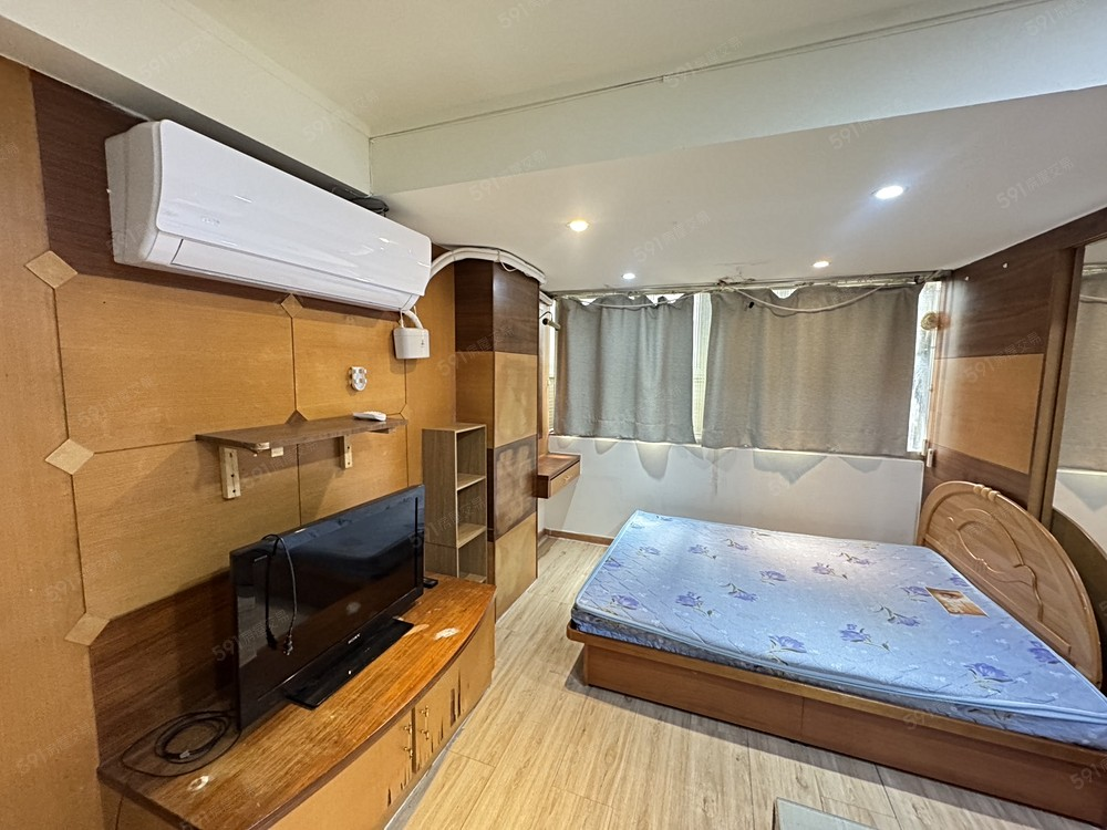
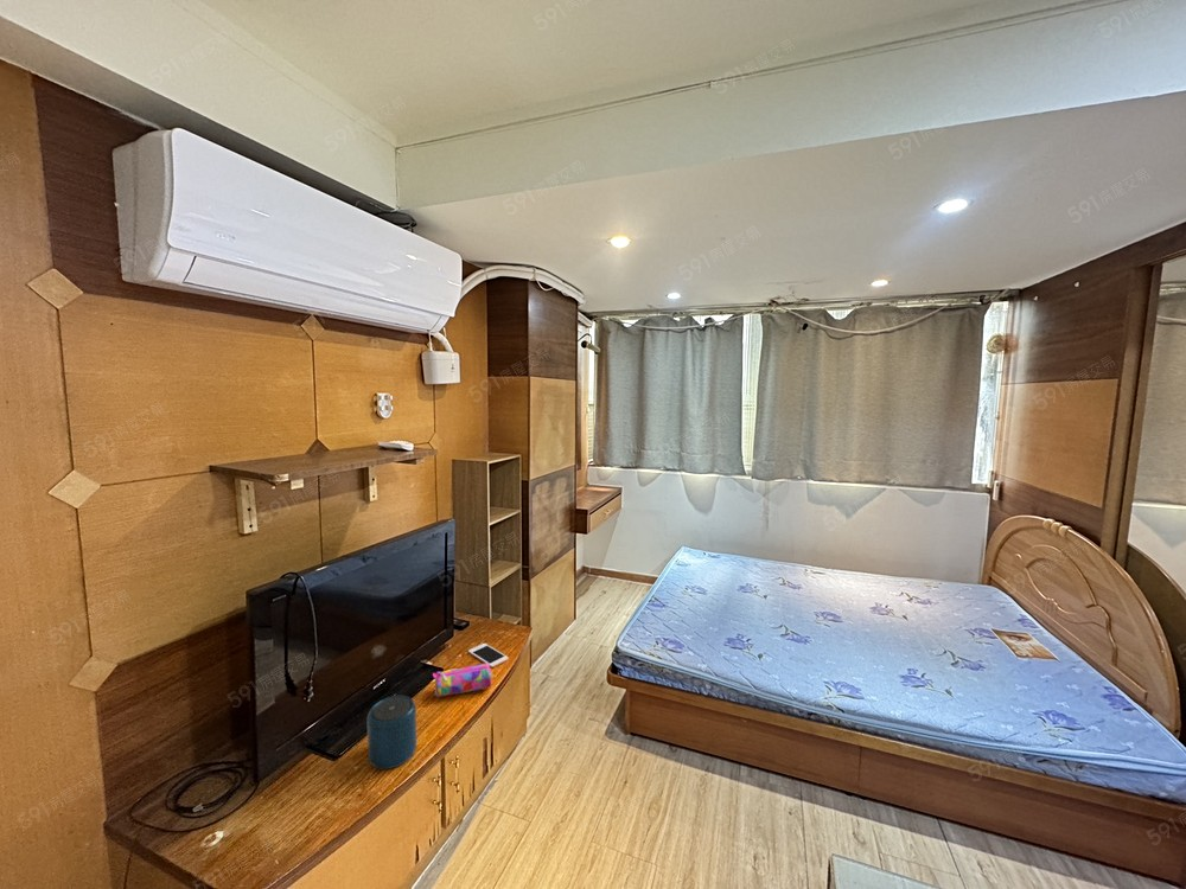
+ cell phone (487, 654)
+ speaker (391, 730)
+ pencil case (463, 679)
